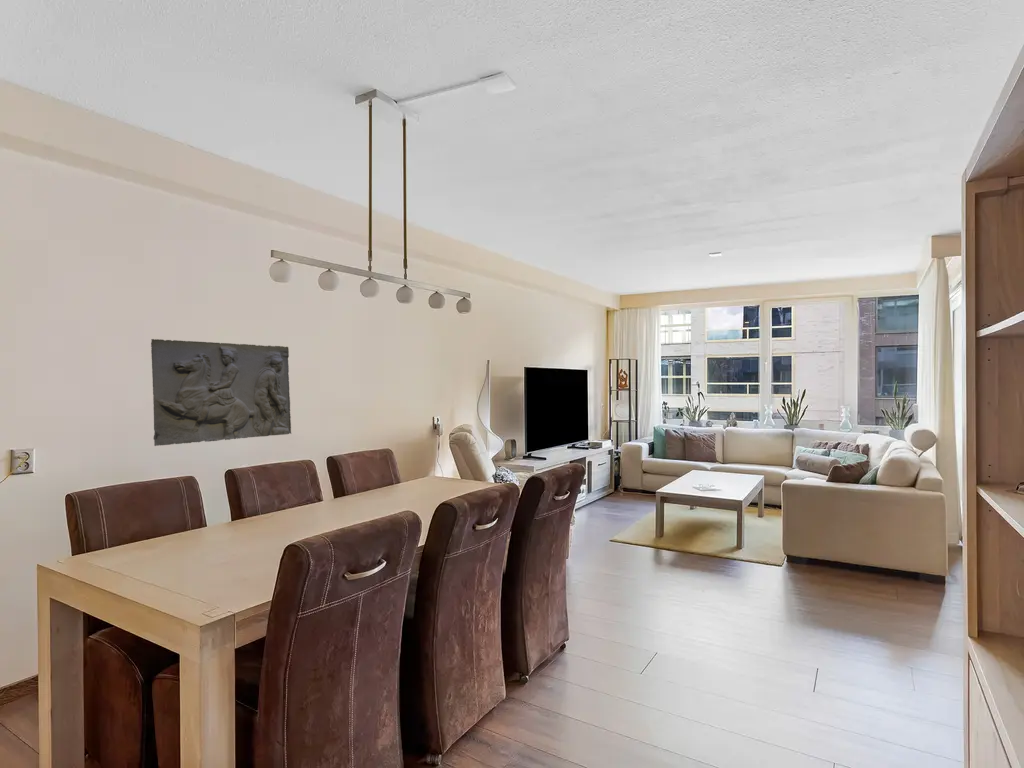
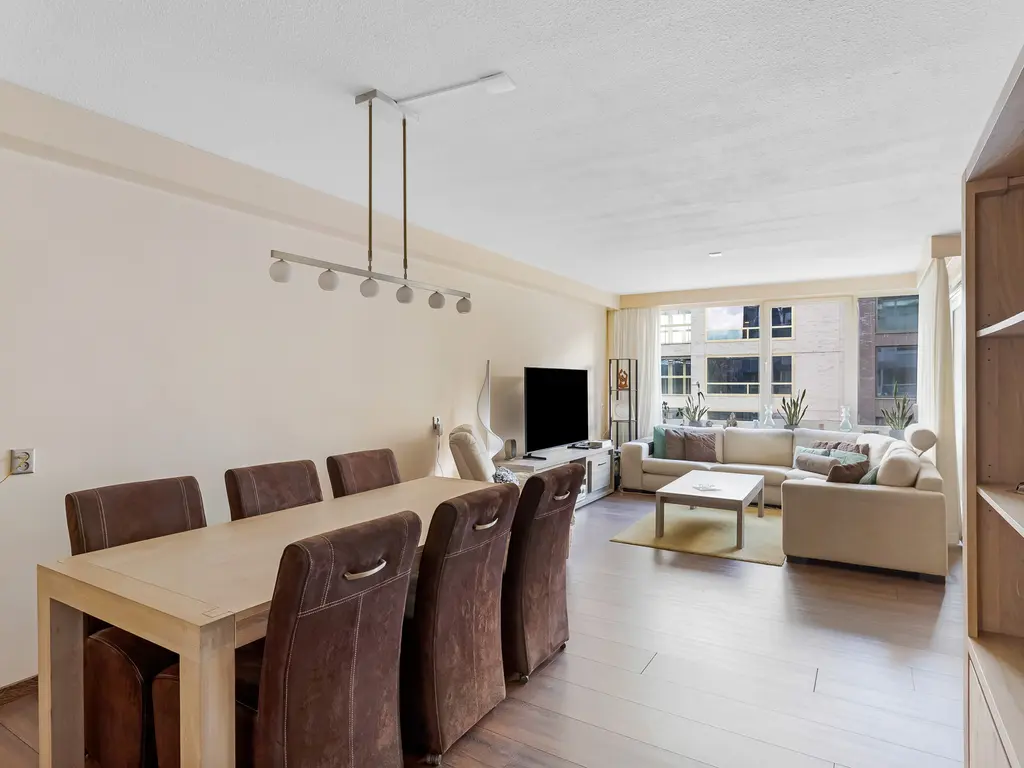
- relief sculpture (230, 391)
